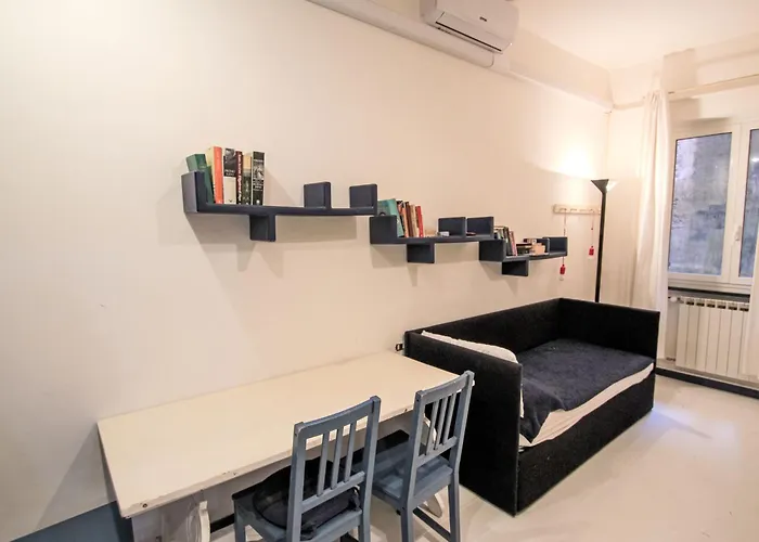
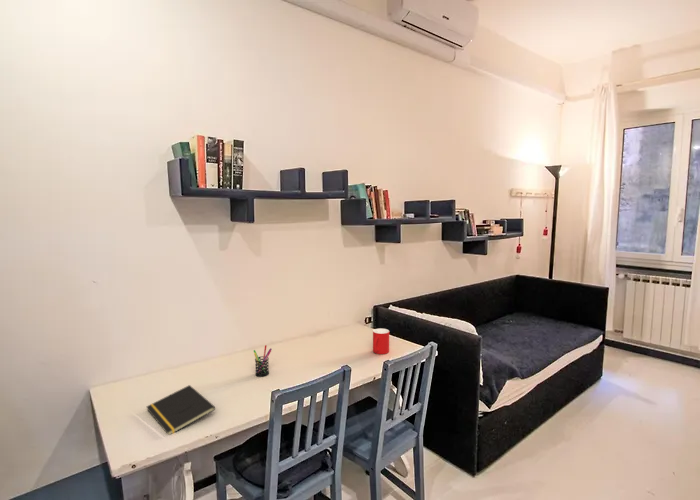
+ notepad (180, 408)
+ pen holder (260, 360)
+ cup (379, 342)
